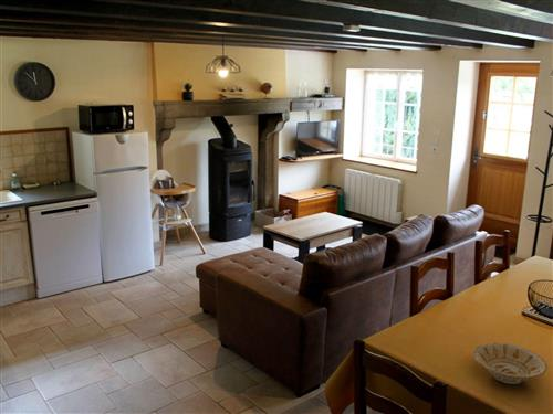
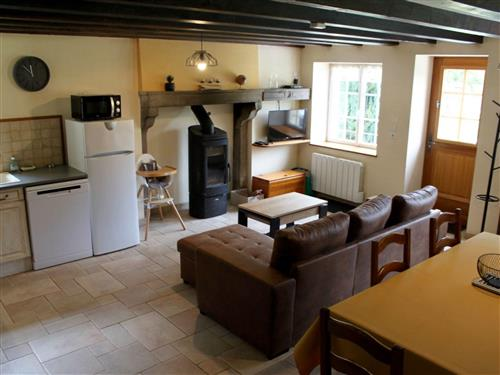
- bowl (508, 368)
